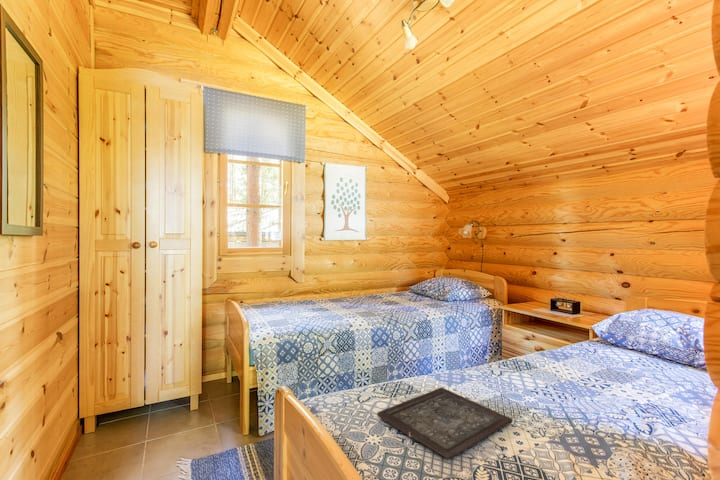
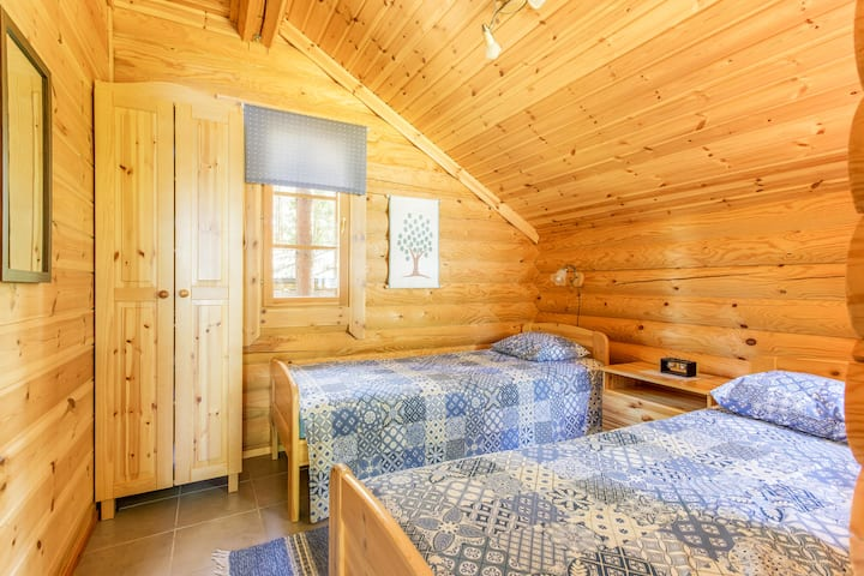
- tray (444, 417)
